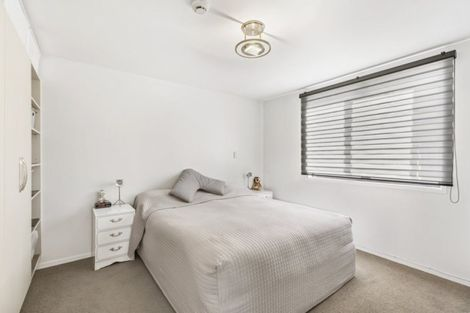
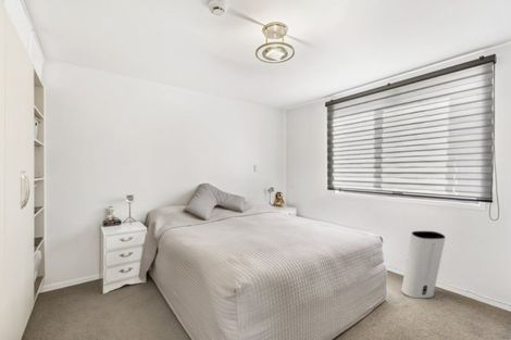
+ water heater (422, 264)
